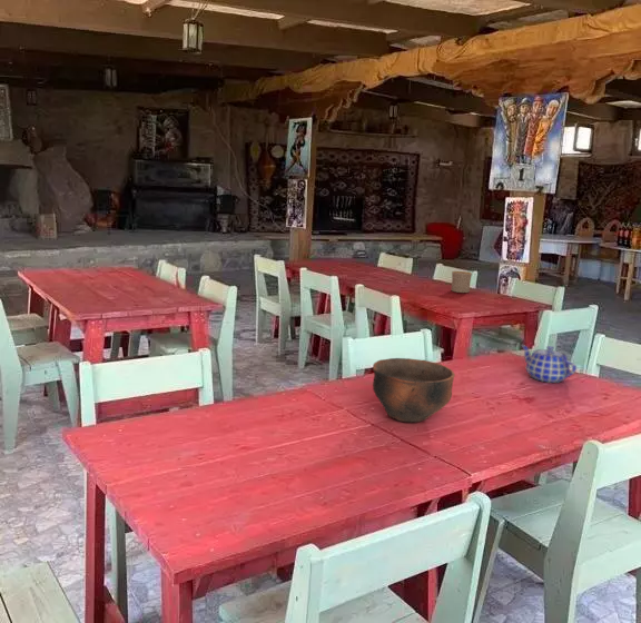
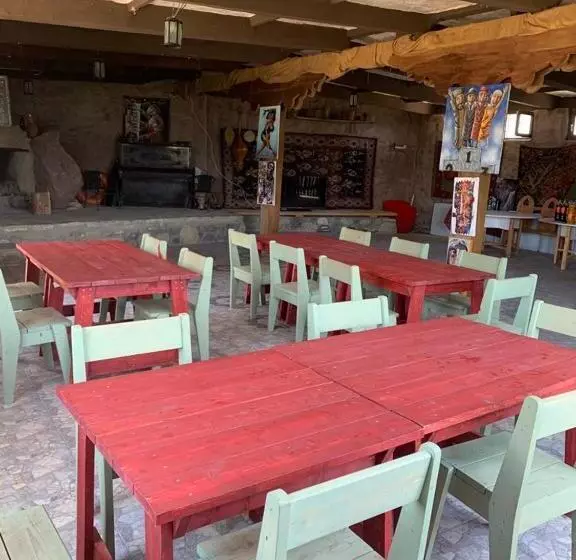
- cup (461, 281)
- teapot (546, 362)
- bowl (412, 392)
